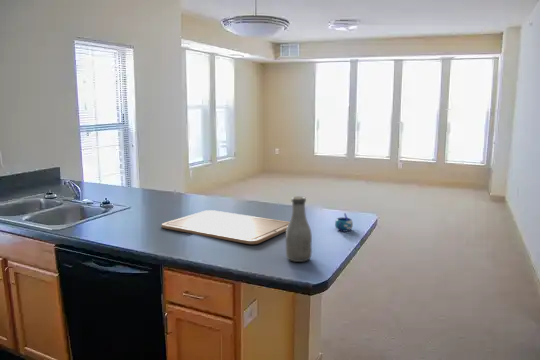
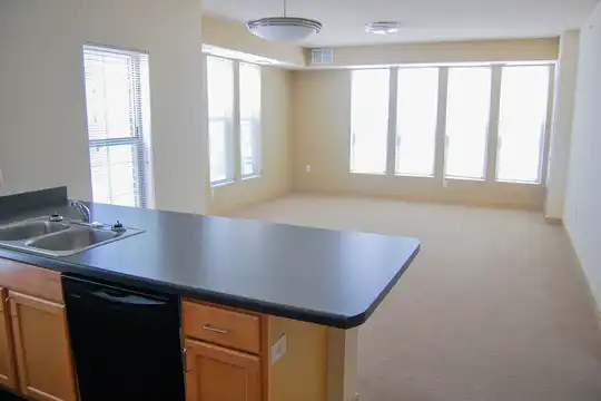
- mug (343, 222)
- bottle (298, 228)
- chopping board (228, 224)
